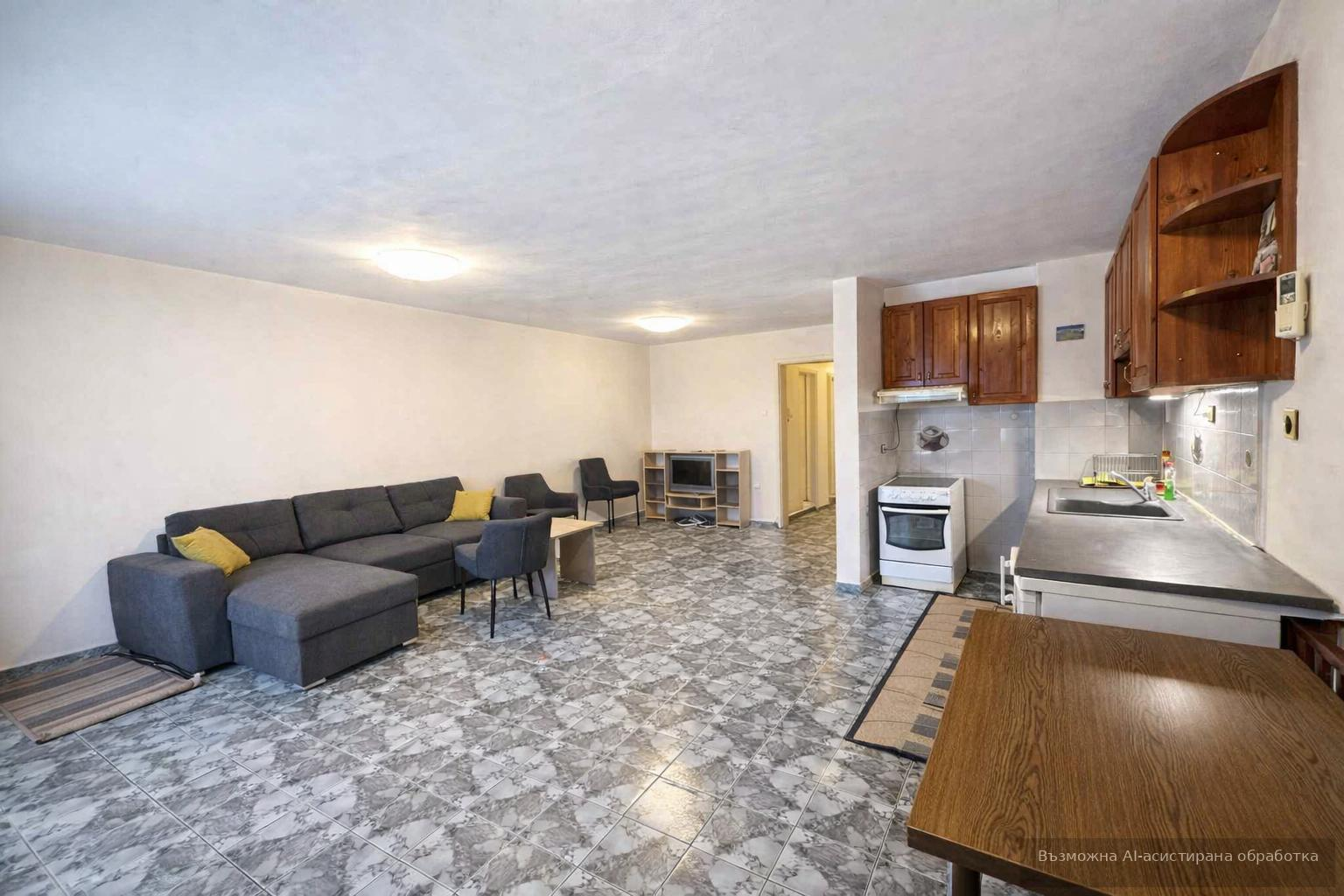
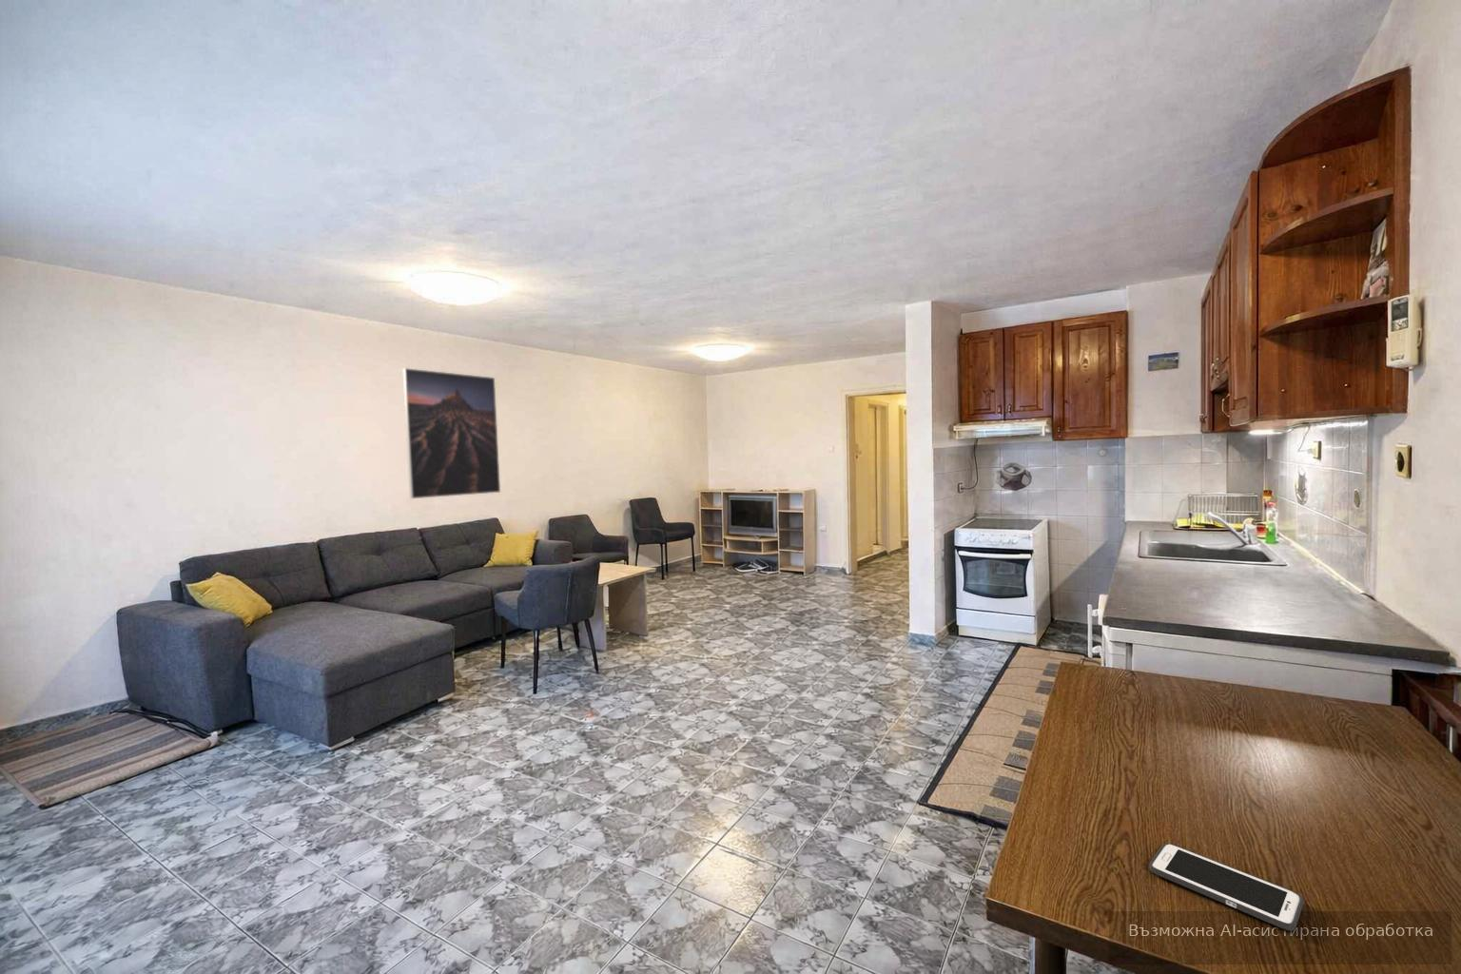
+ cell phone (1222, 883)
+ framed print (454, 434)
